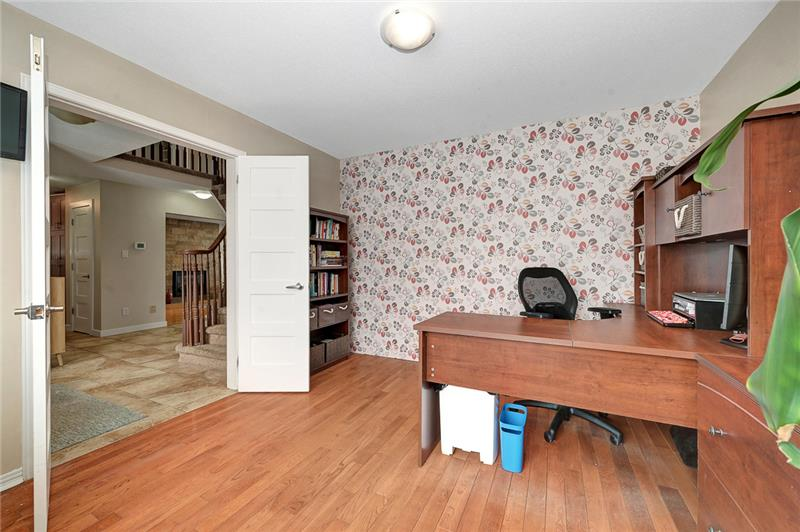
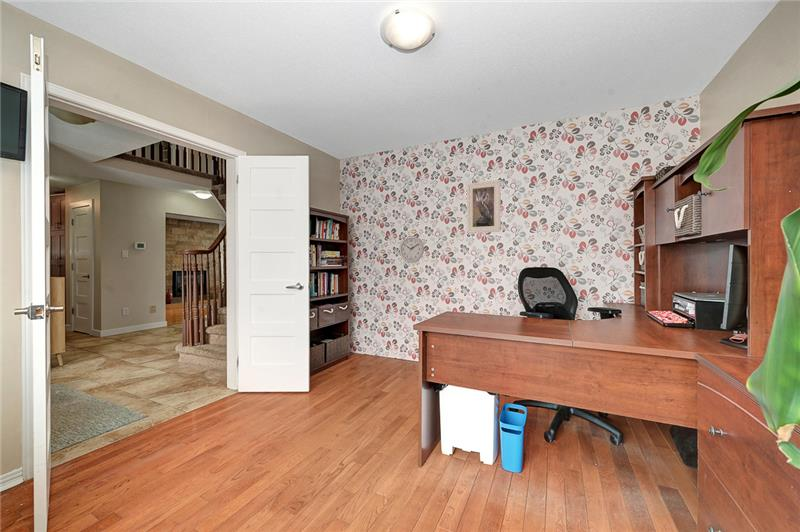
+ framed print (483, 207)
+ wall clock (411, 249)
